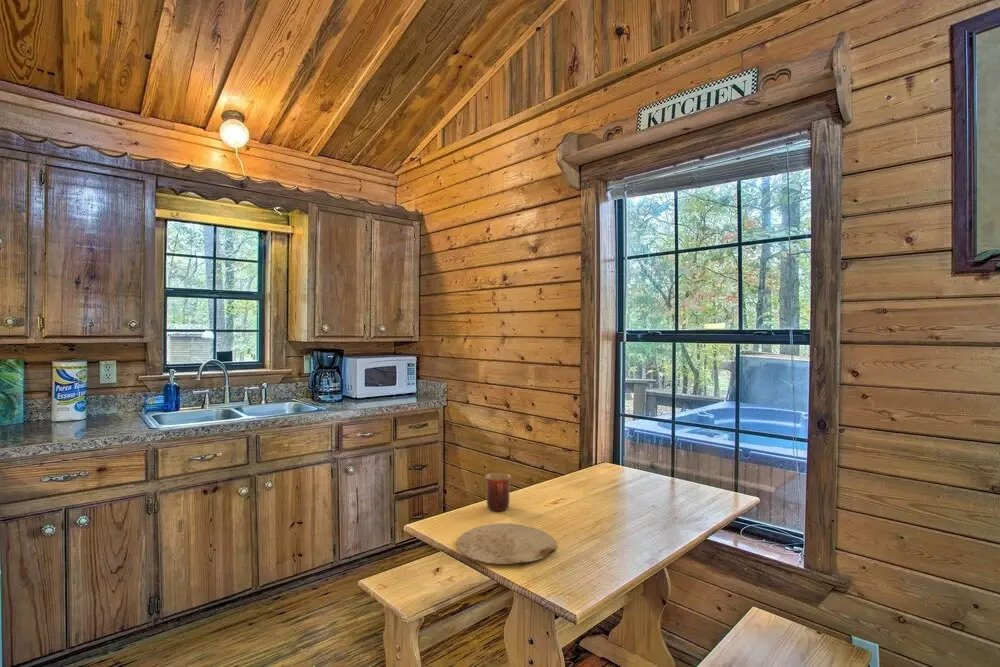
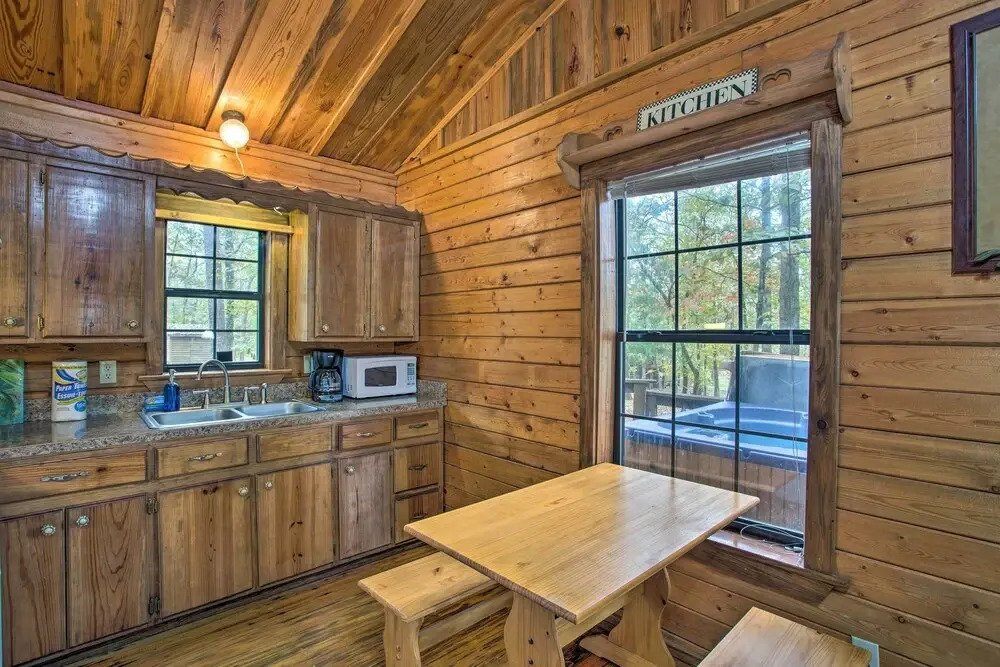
- mug (498, 493)
- plate (506, 540)
